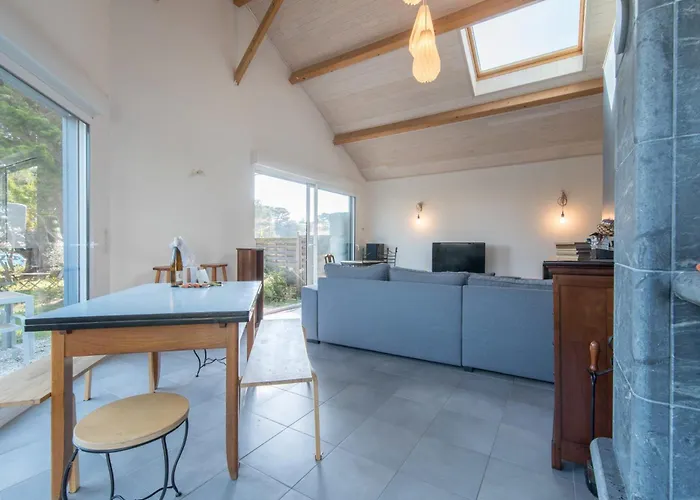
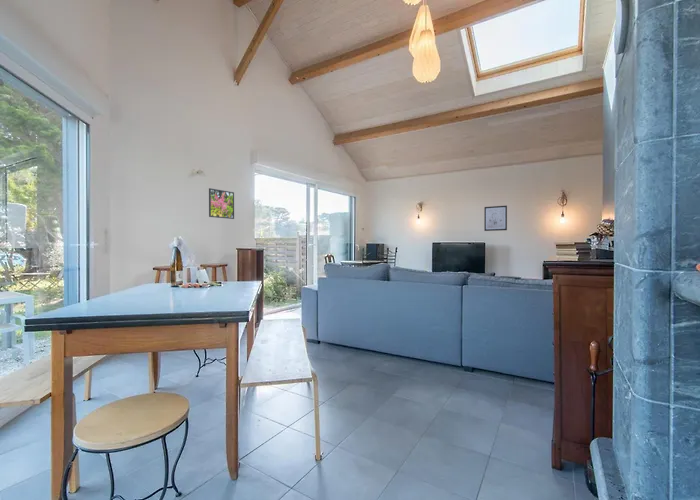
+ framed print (221, 204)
+ wall art (495, 218)
